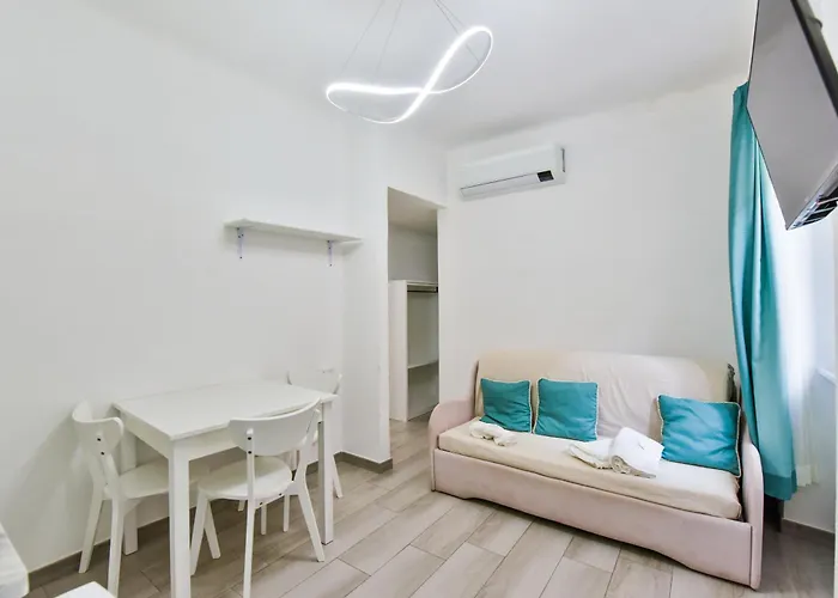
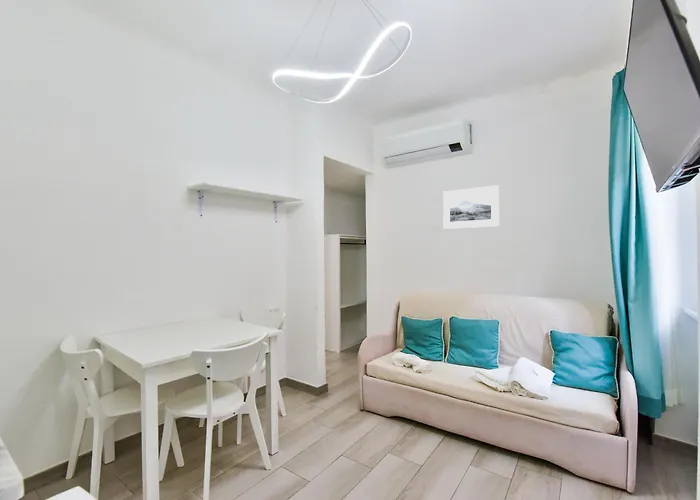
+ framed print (469, 208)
